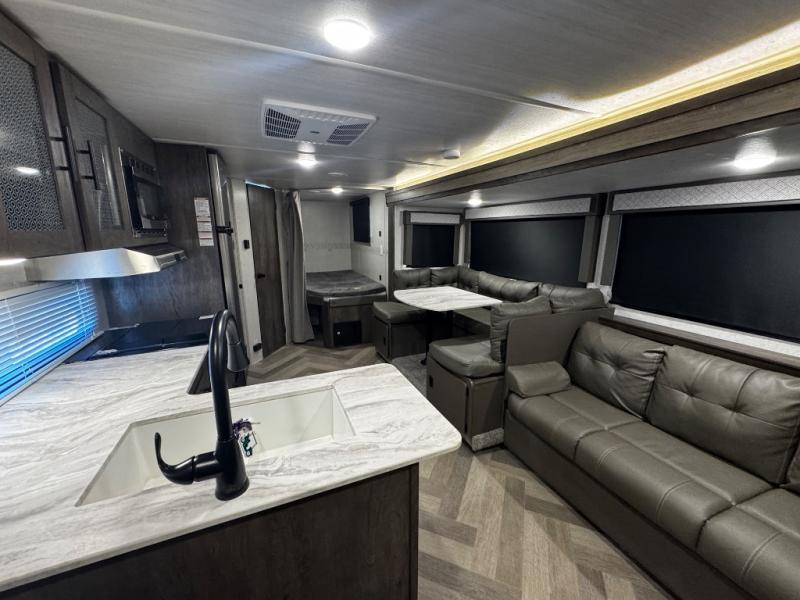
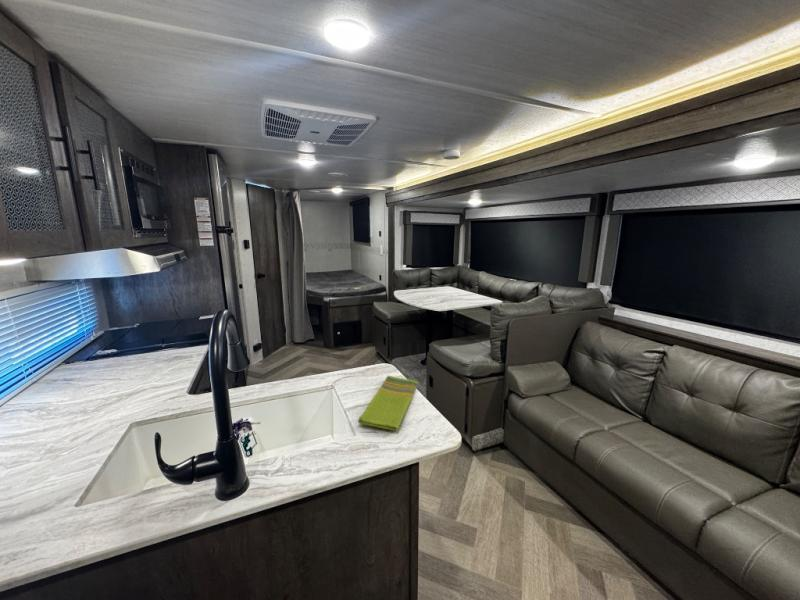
+ dish towel (391, 399)
